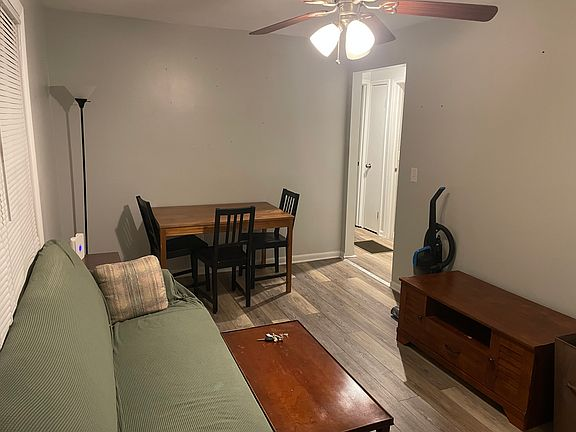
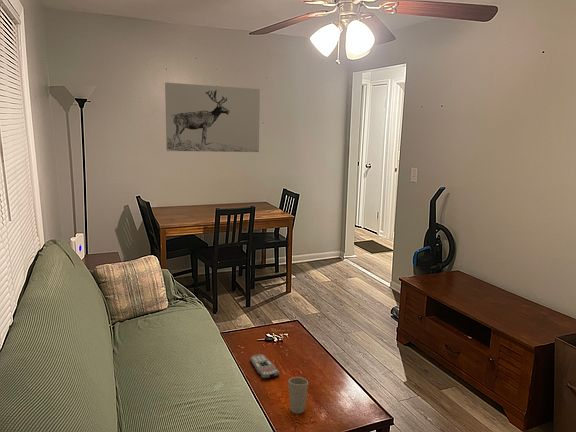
+ cup (297, 394)
+ wall art (214, 119)
+ remote control (263, 365)
